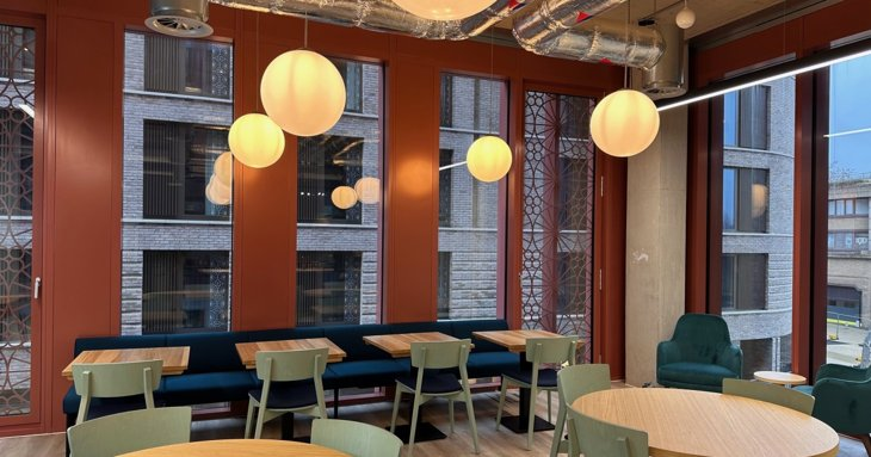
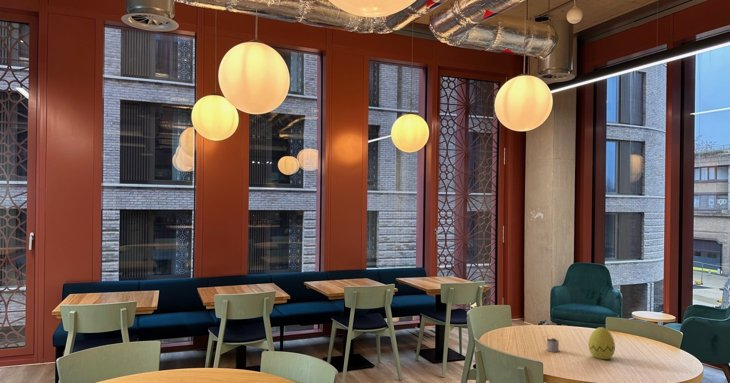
+ tea glass holder (551, 341)
+ decorative egg (601, 342)
